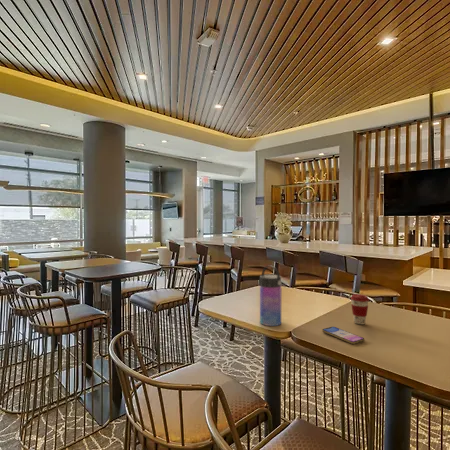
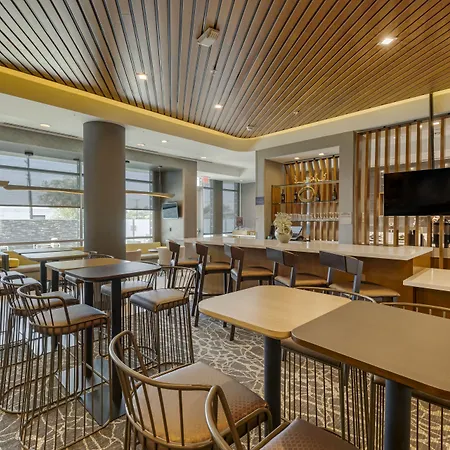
- smartphone (342, 334)
- water bottle (270, 294)
- coffee cup (359, 309)
